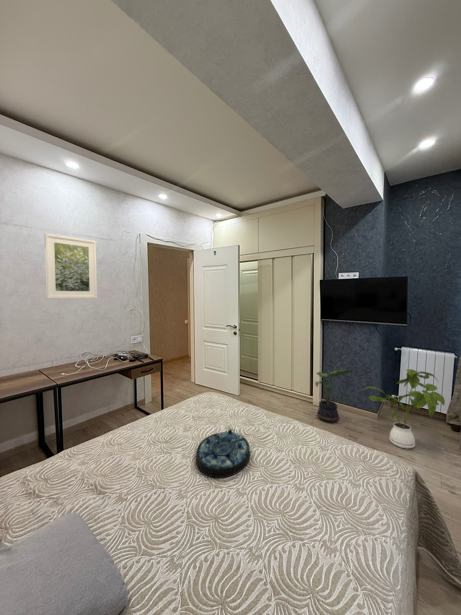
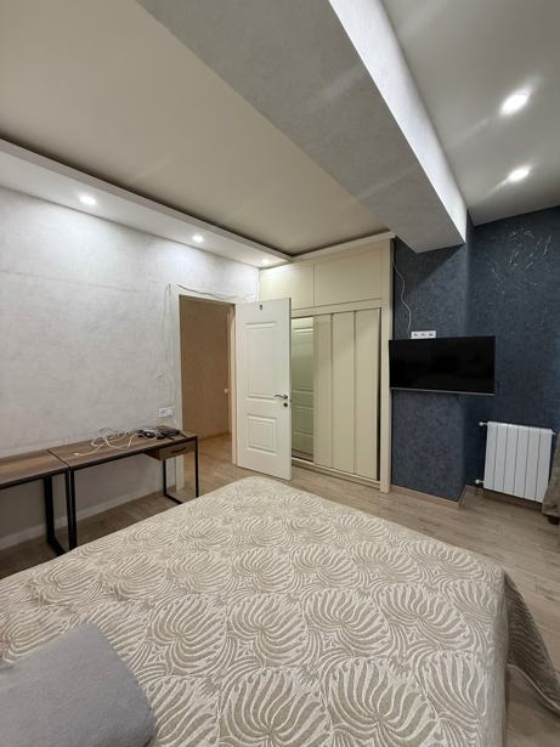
- potted plant (327, 394)
- serving tray (223, 447)
- house plant (408, 404)
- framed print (72, 268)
